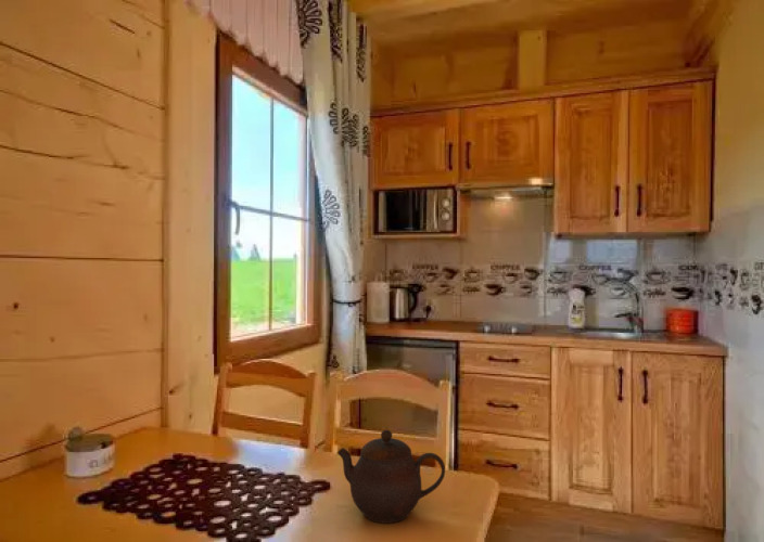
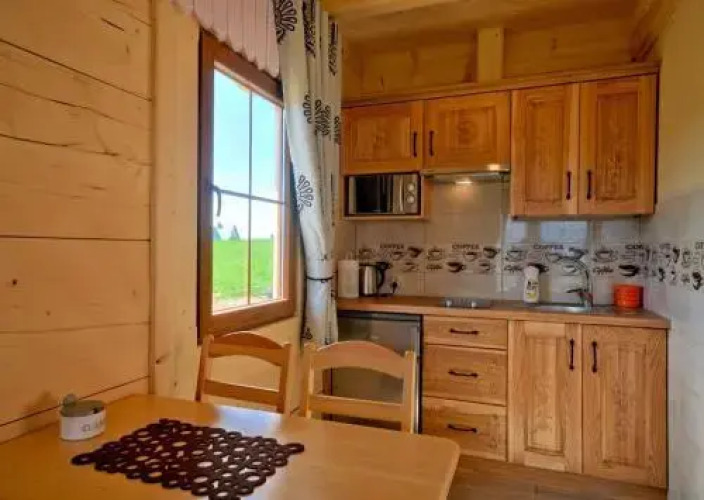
- teapot (390, 472)
